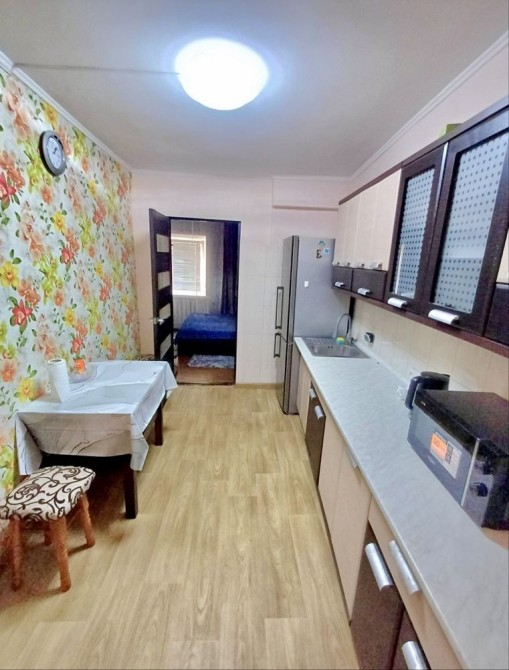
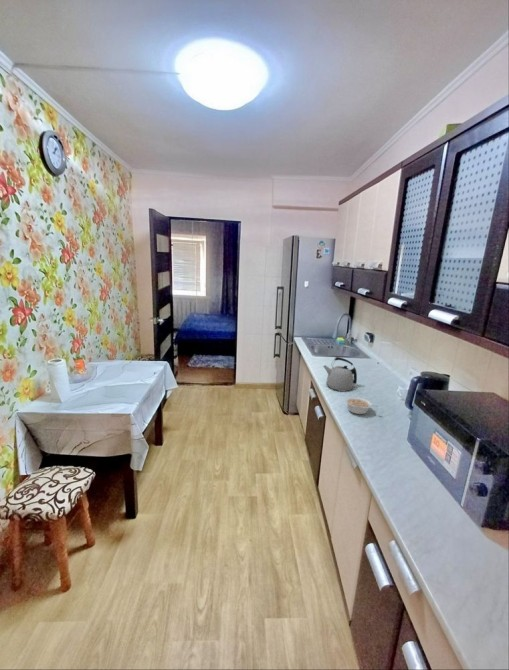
+ legume (359, 405)
+ kettle (340, 371)
